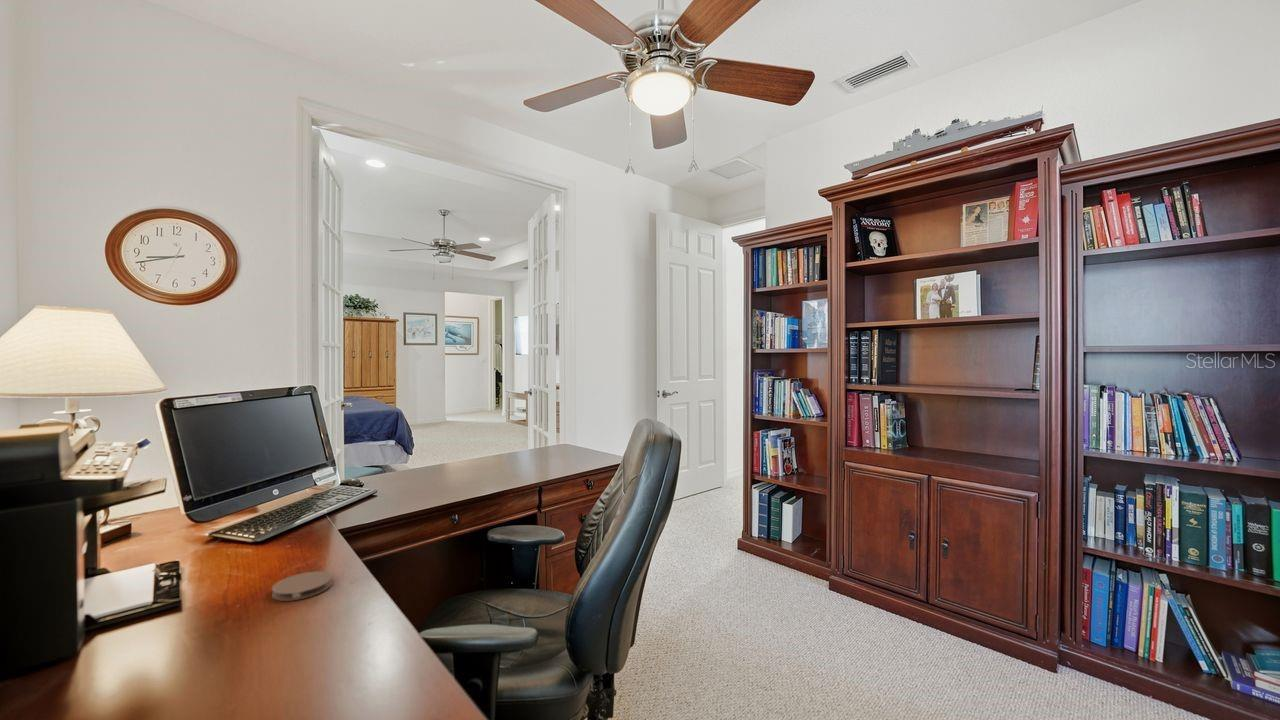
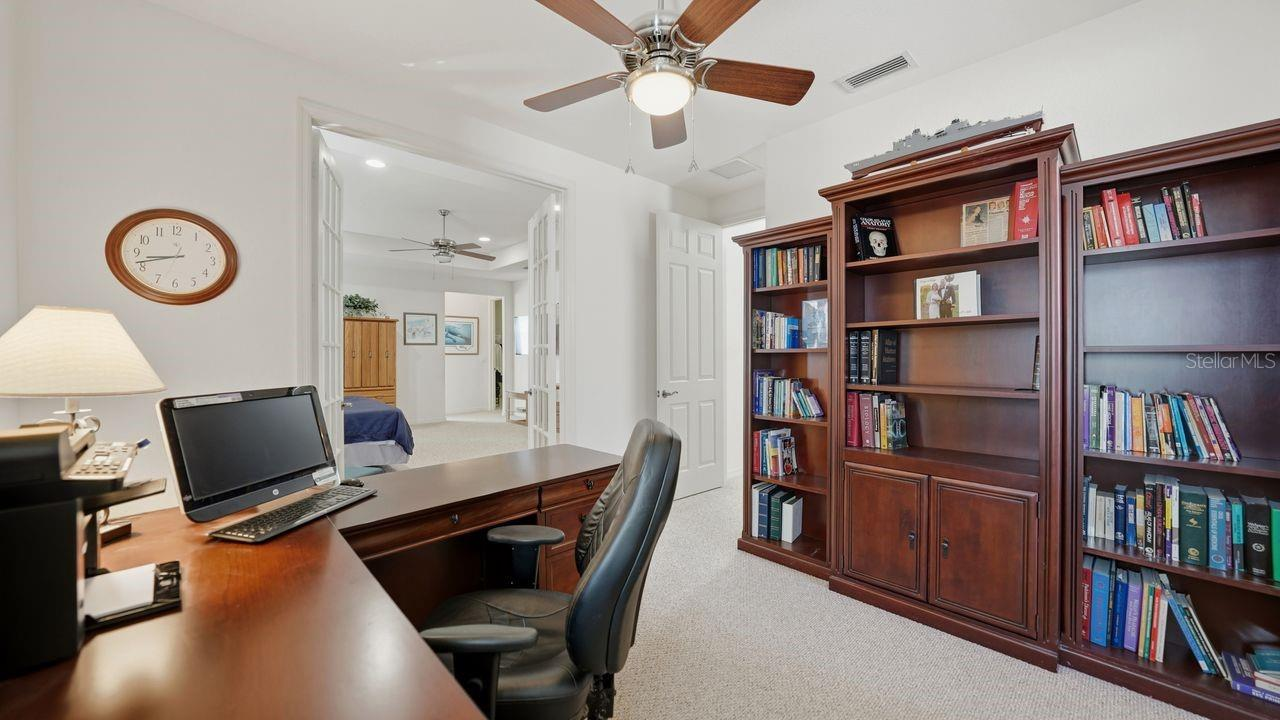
- coaster (302, 585)
